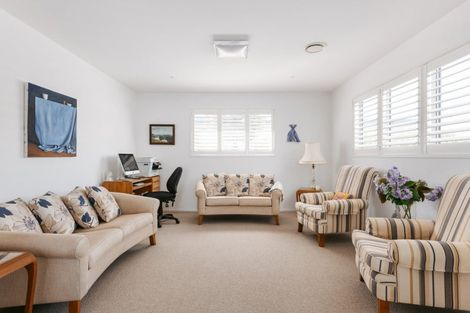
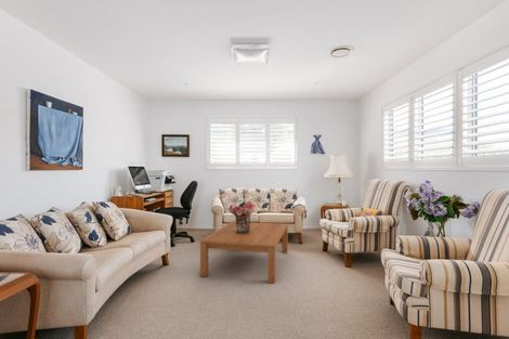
+ bouquet (242, 217)
+ coffee table (249, 246)
